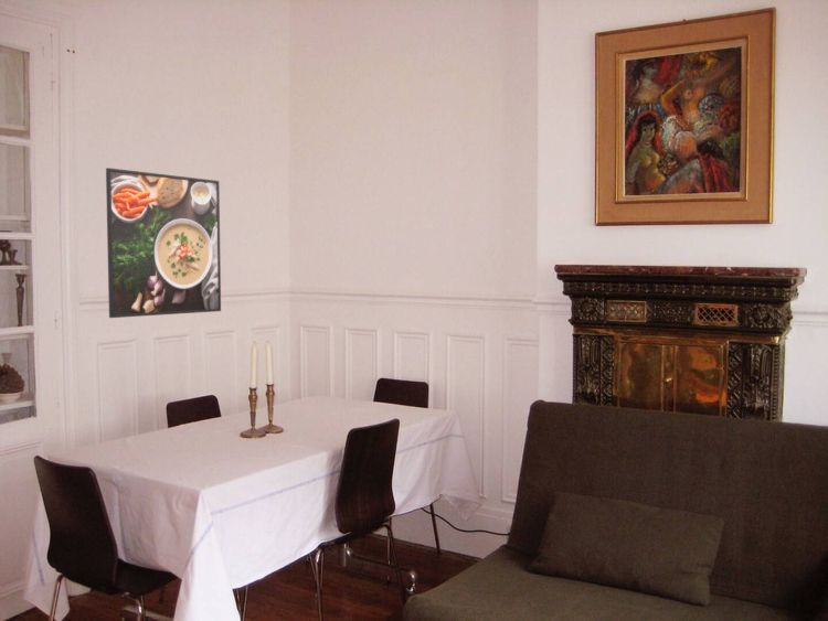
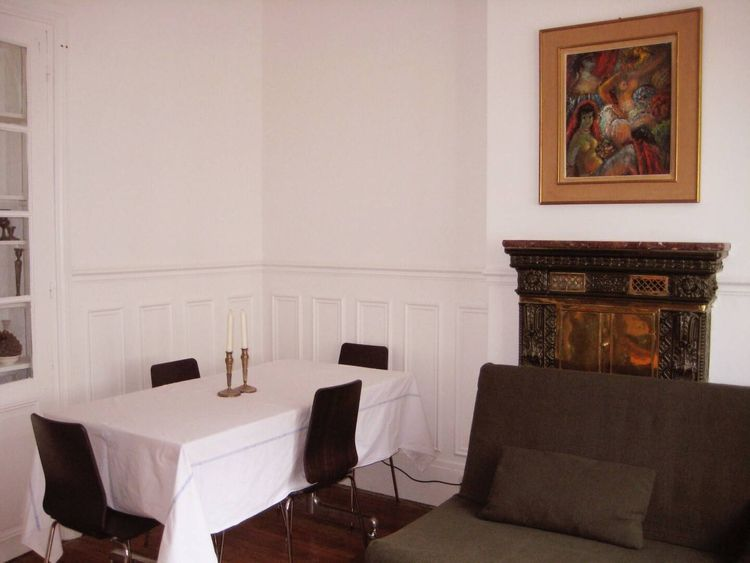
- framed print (167, 245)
